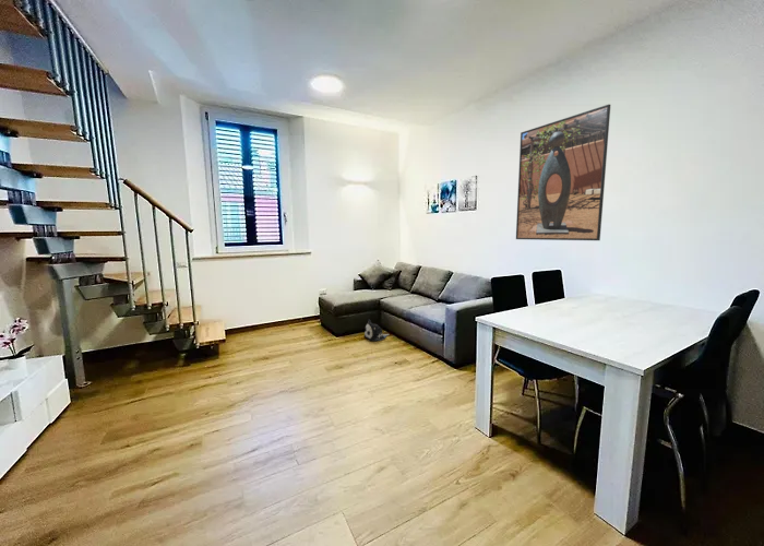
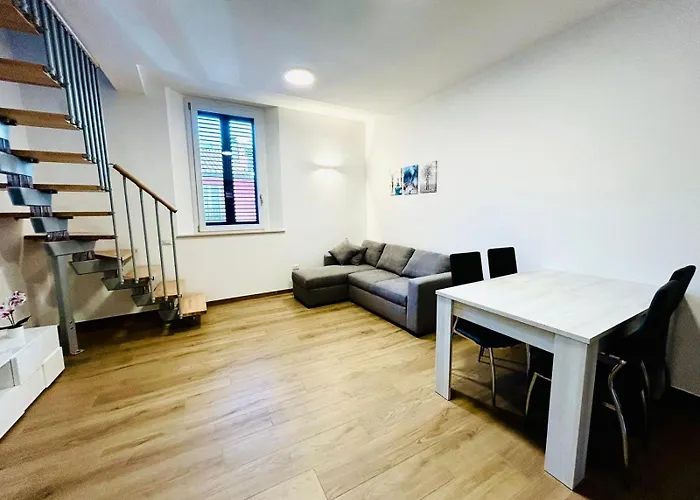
- plush toy (377, 329)
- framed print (556, 181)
